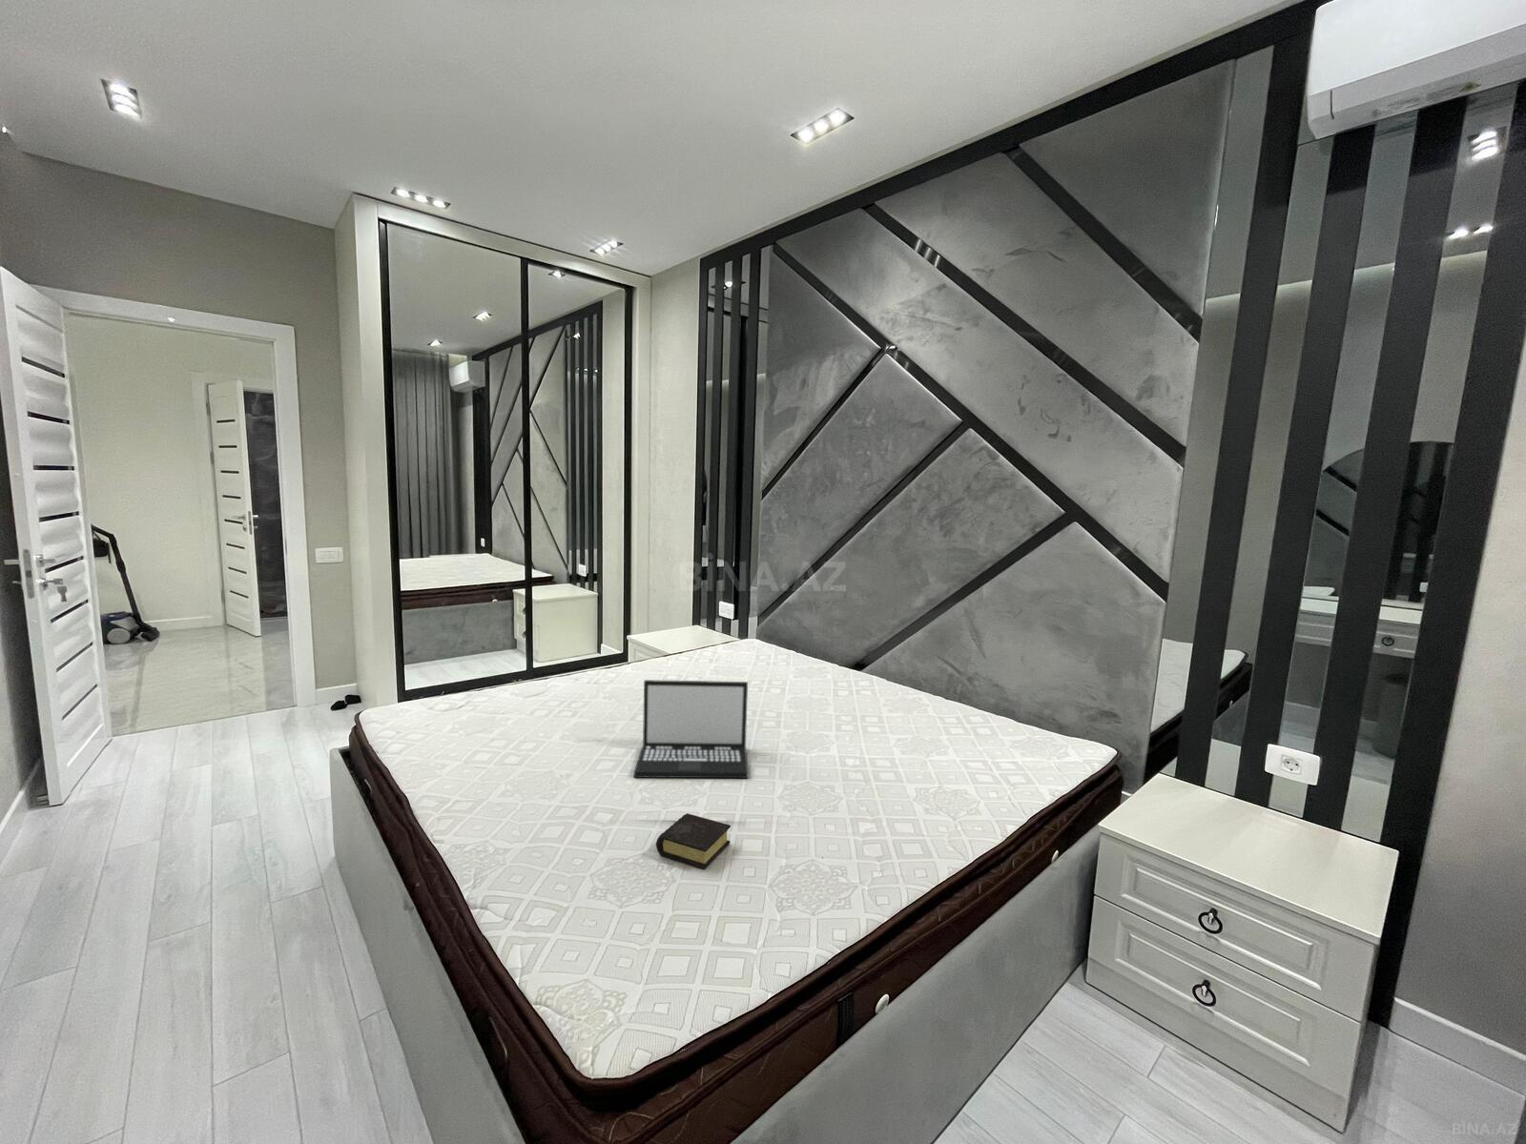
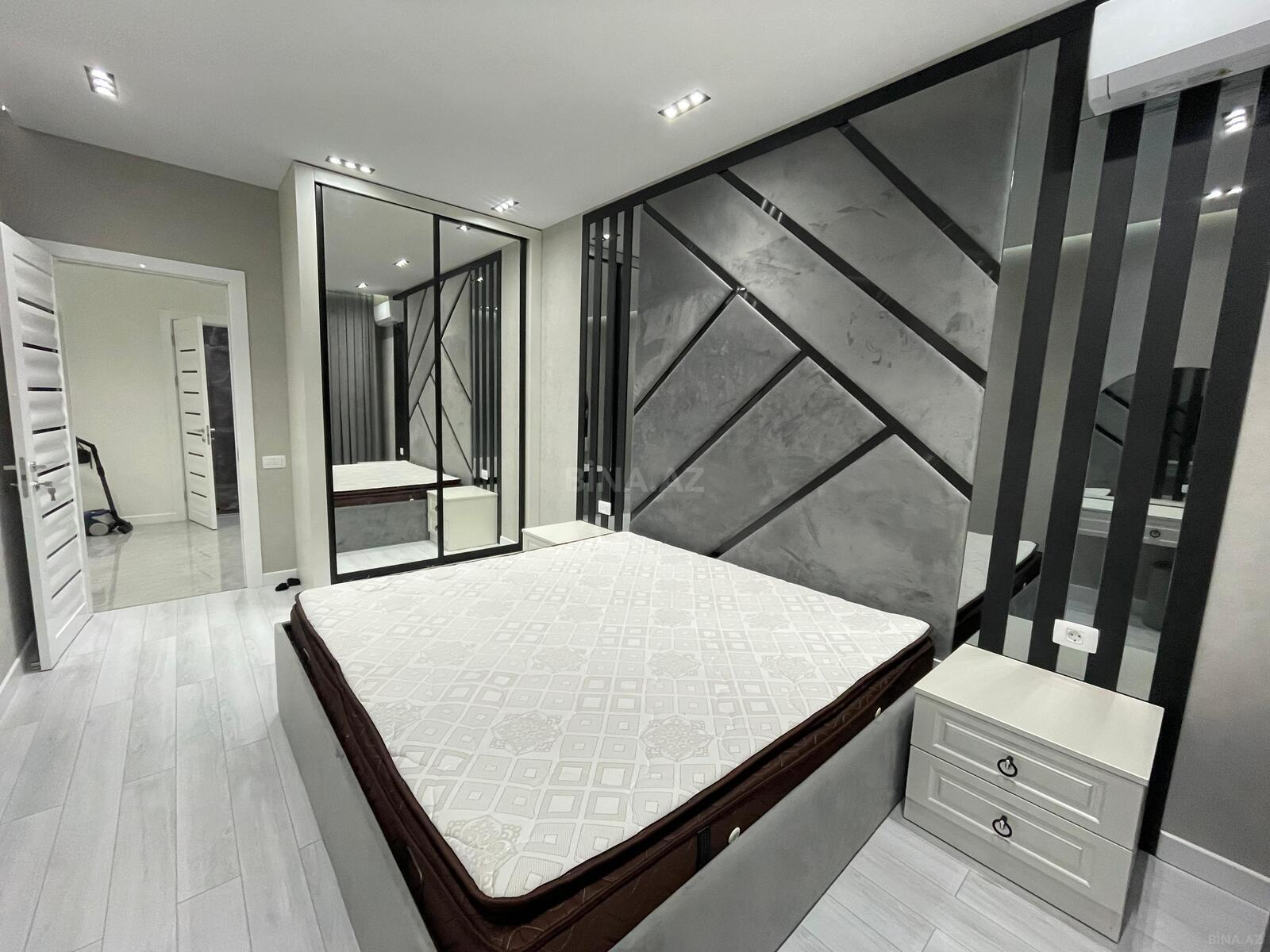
- book (692, 839)
- laptop computer (693, 727)
